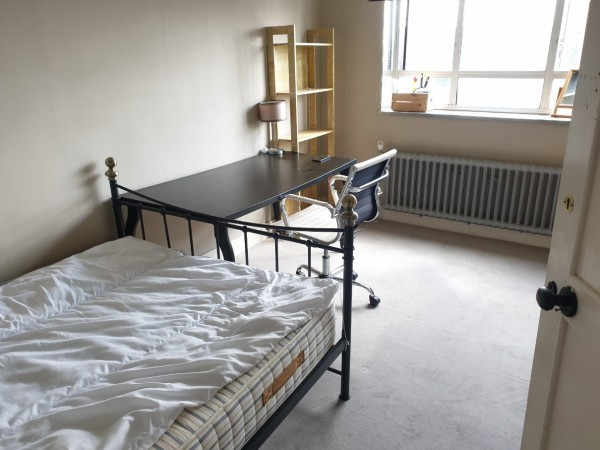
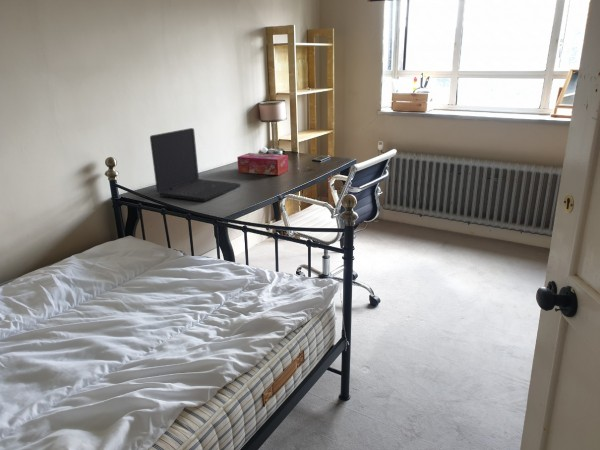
+ tissue box (263, 163)
+ laptop (196, 162)
